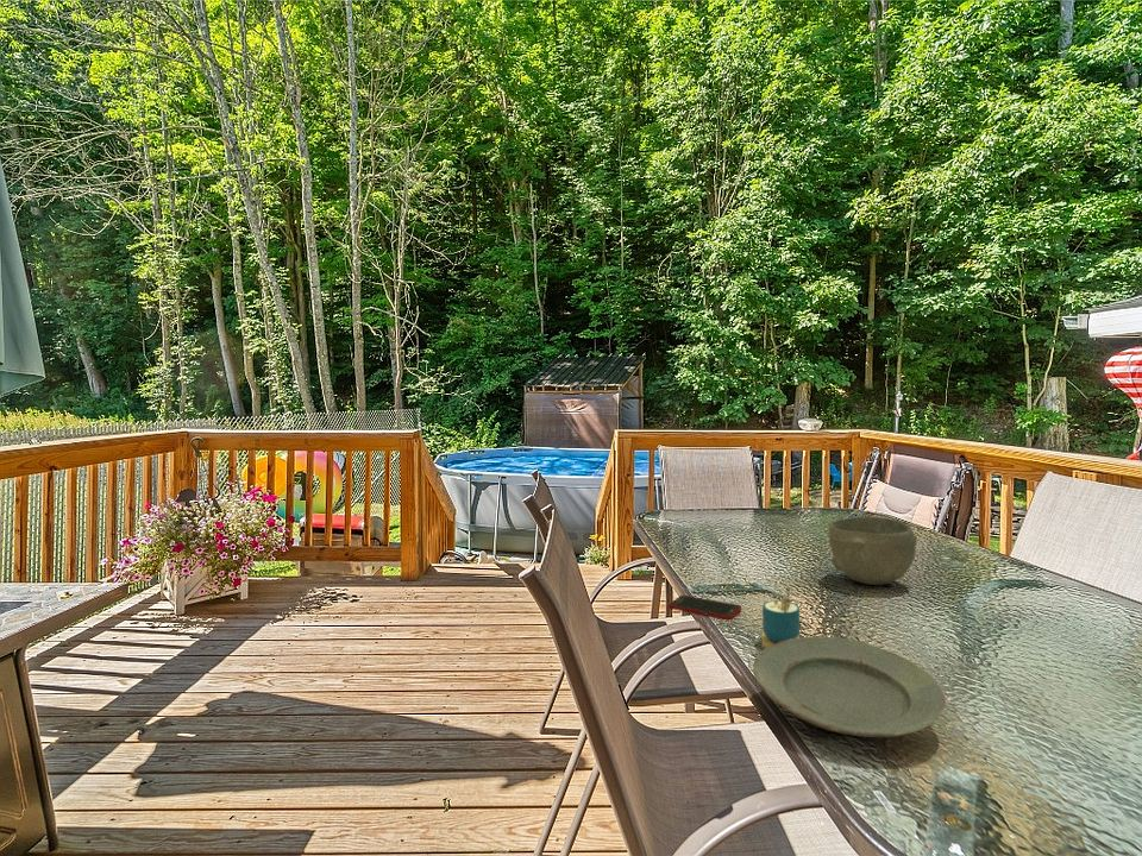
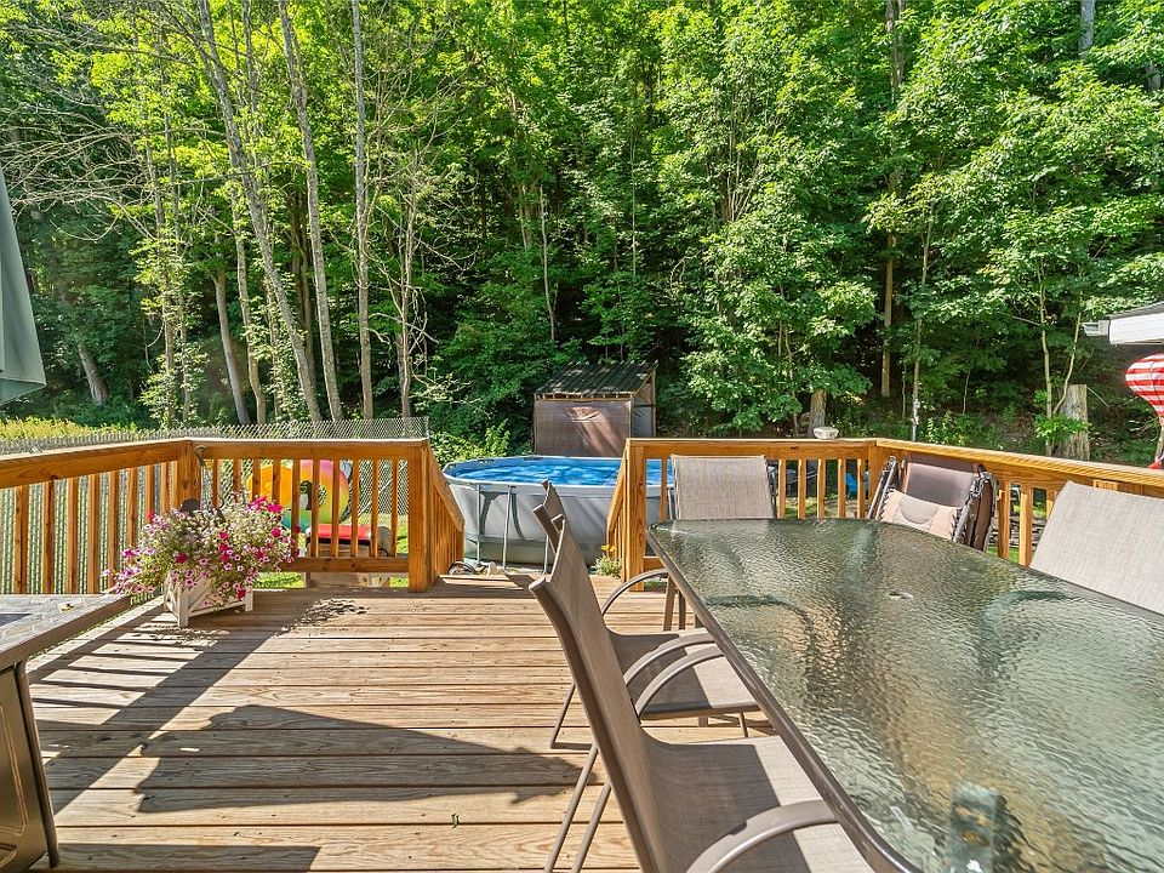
- cup (780, 611)
- cell phone (704, 606)
- plate (843, 693)
- bowl (870, 552)
